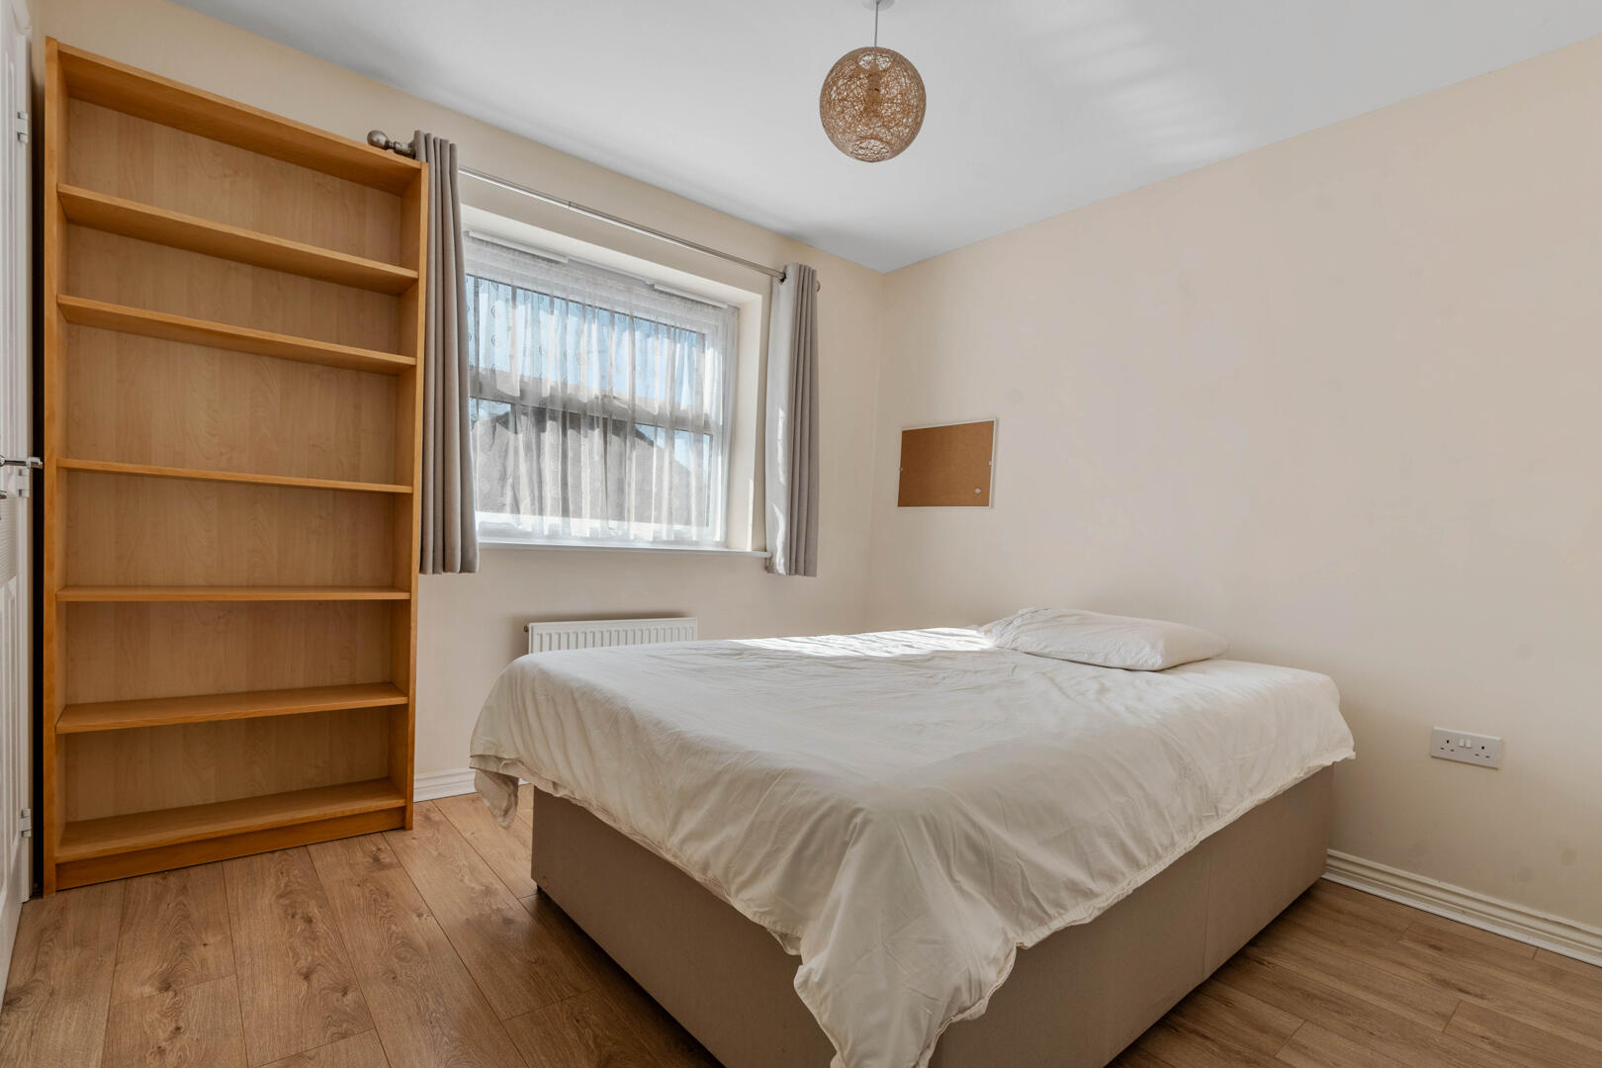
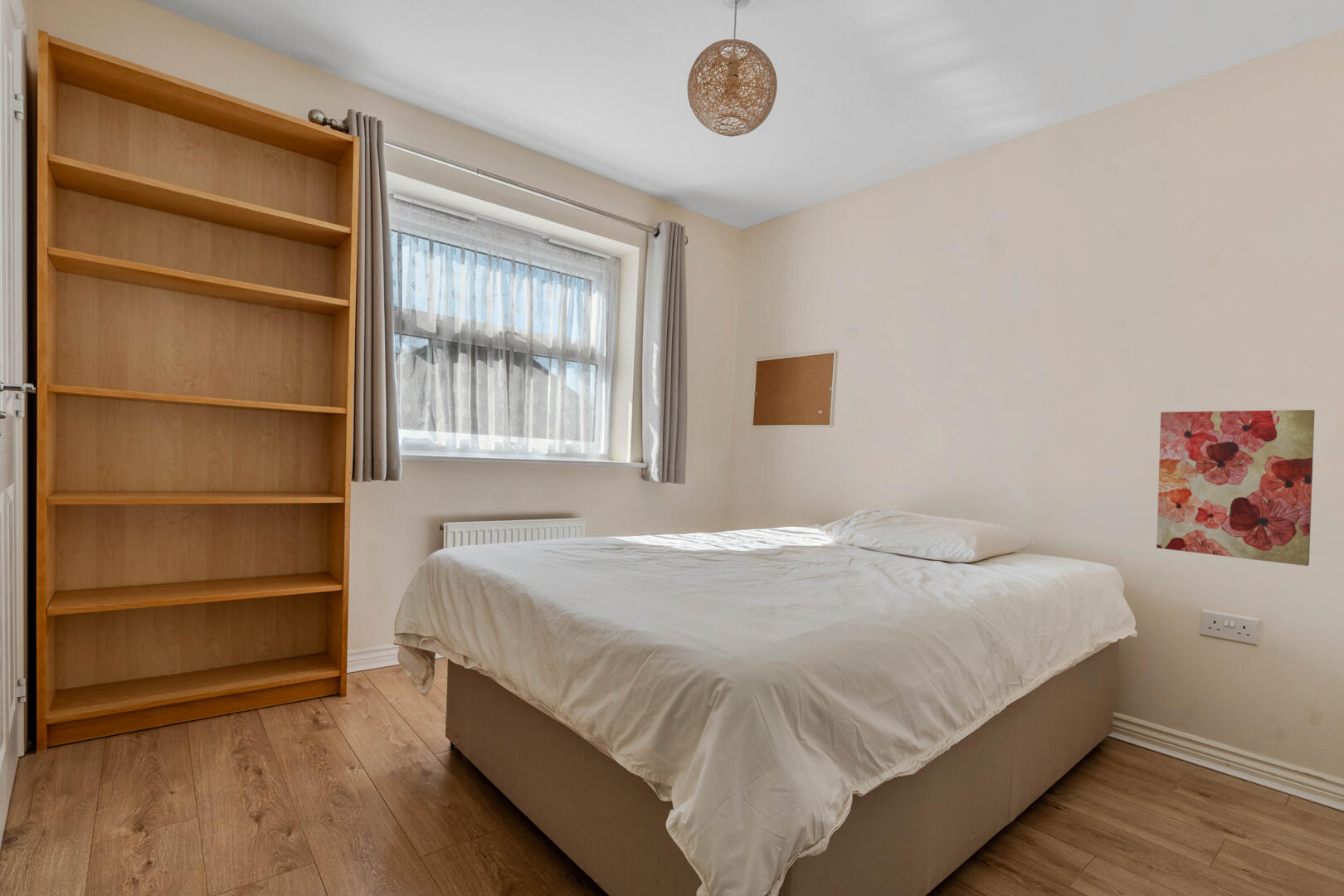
+ wall art (1230, 484)
